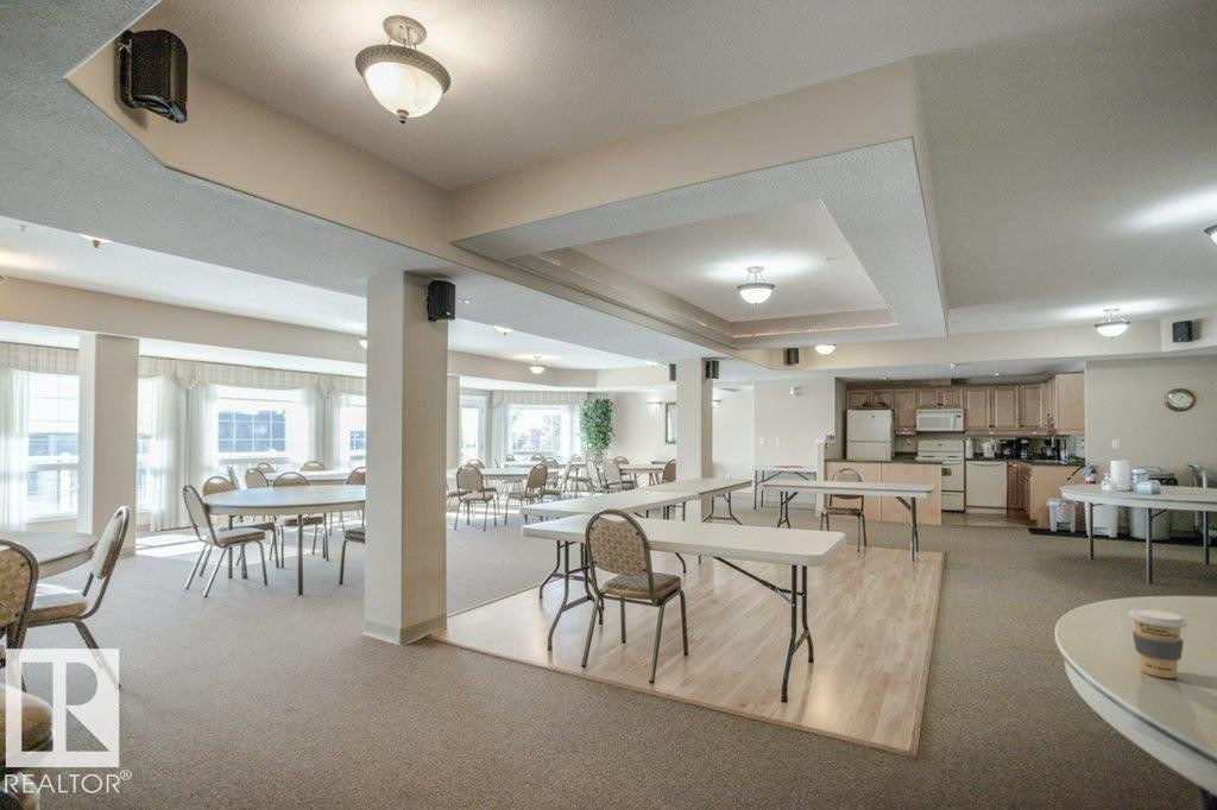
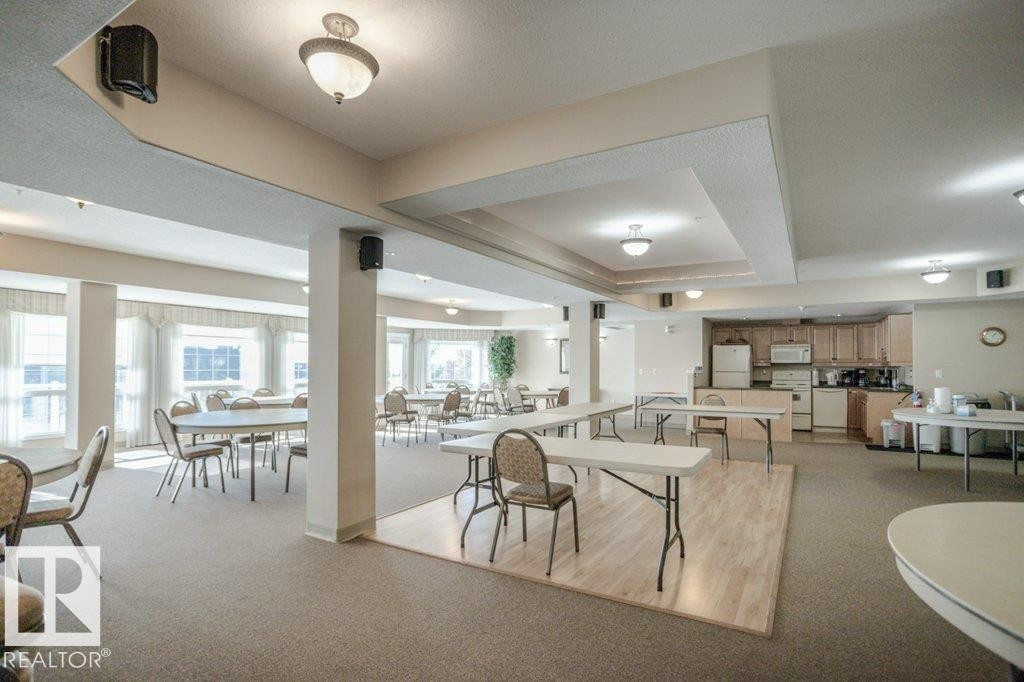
- coffee cup (1156, 643)
